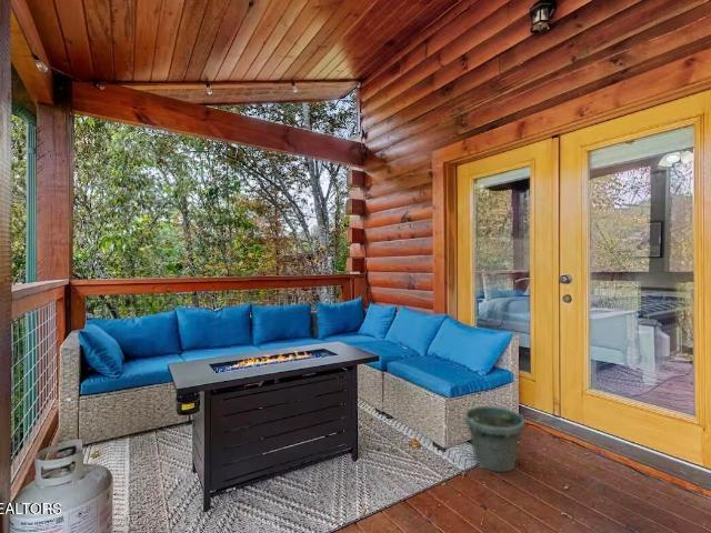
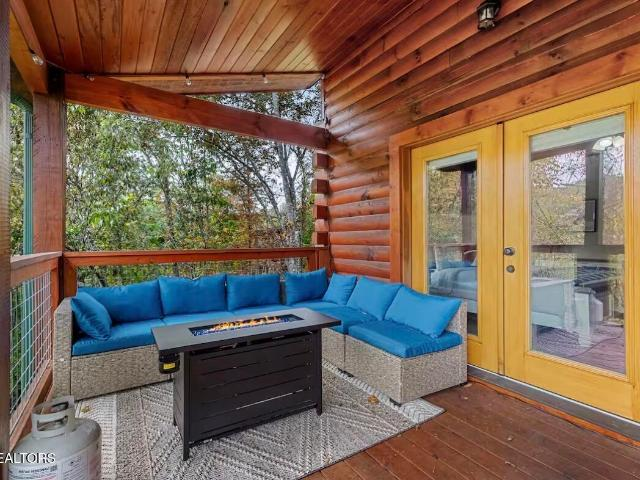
- pot (494, 435)
